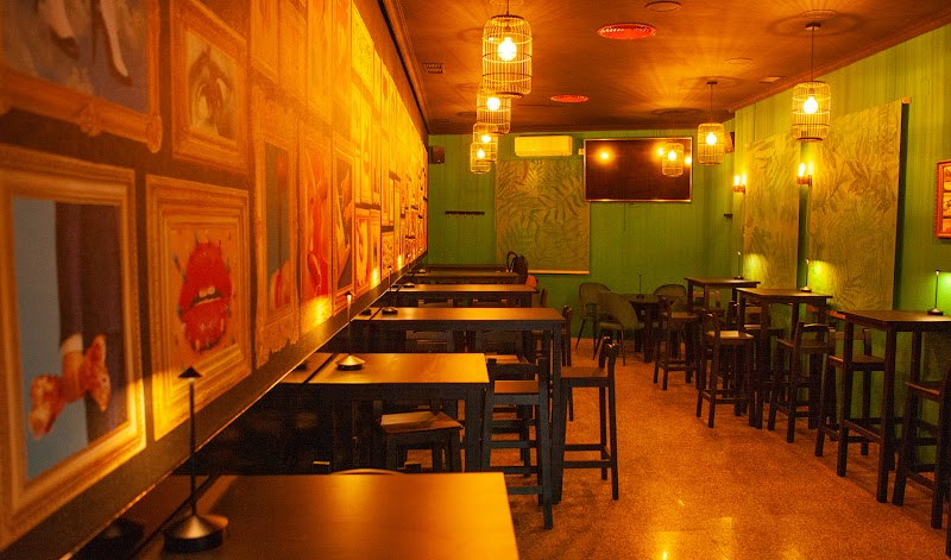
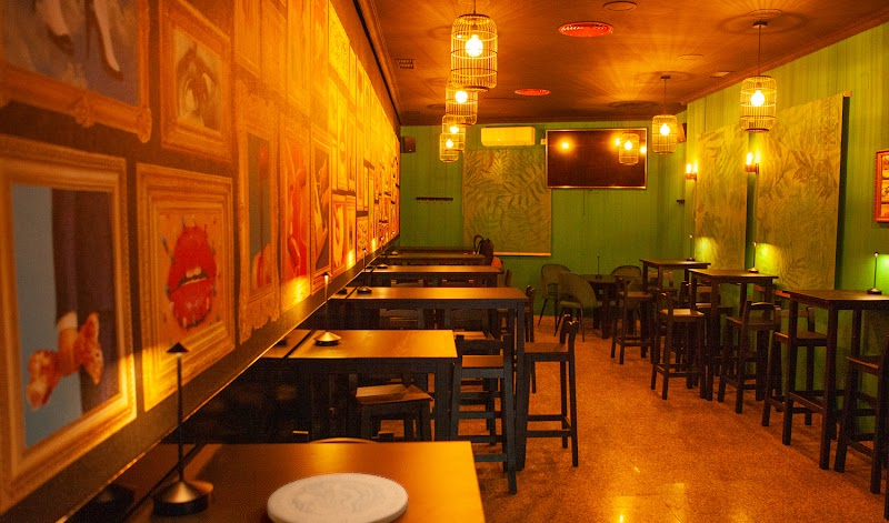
+ plate (338, 501)
